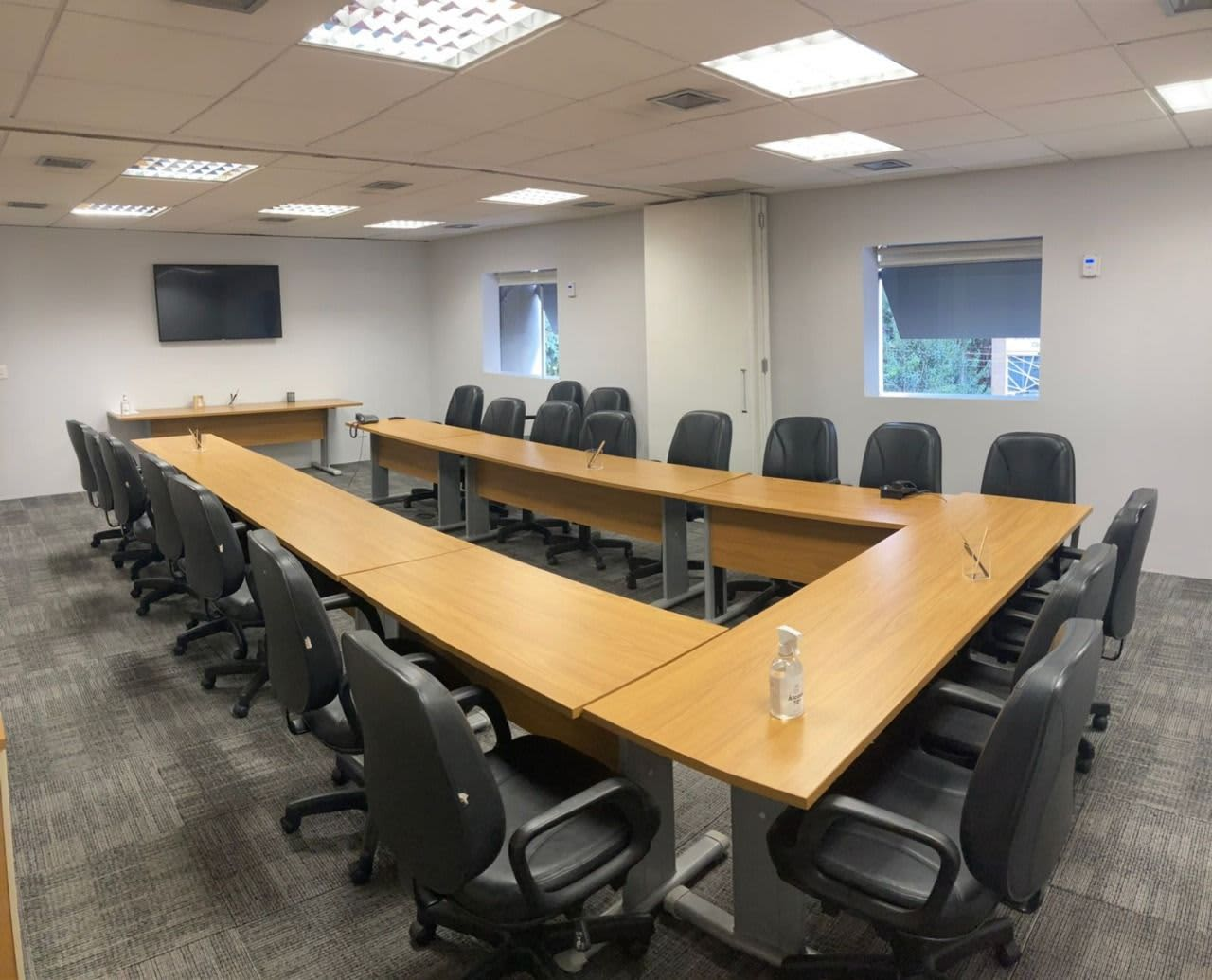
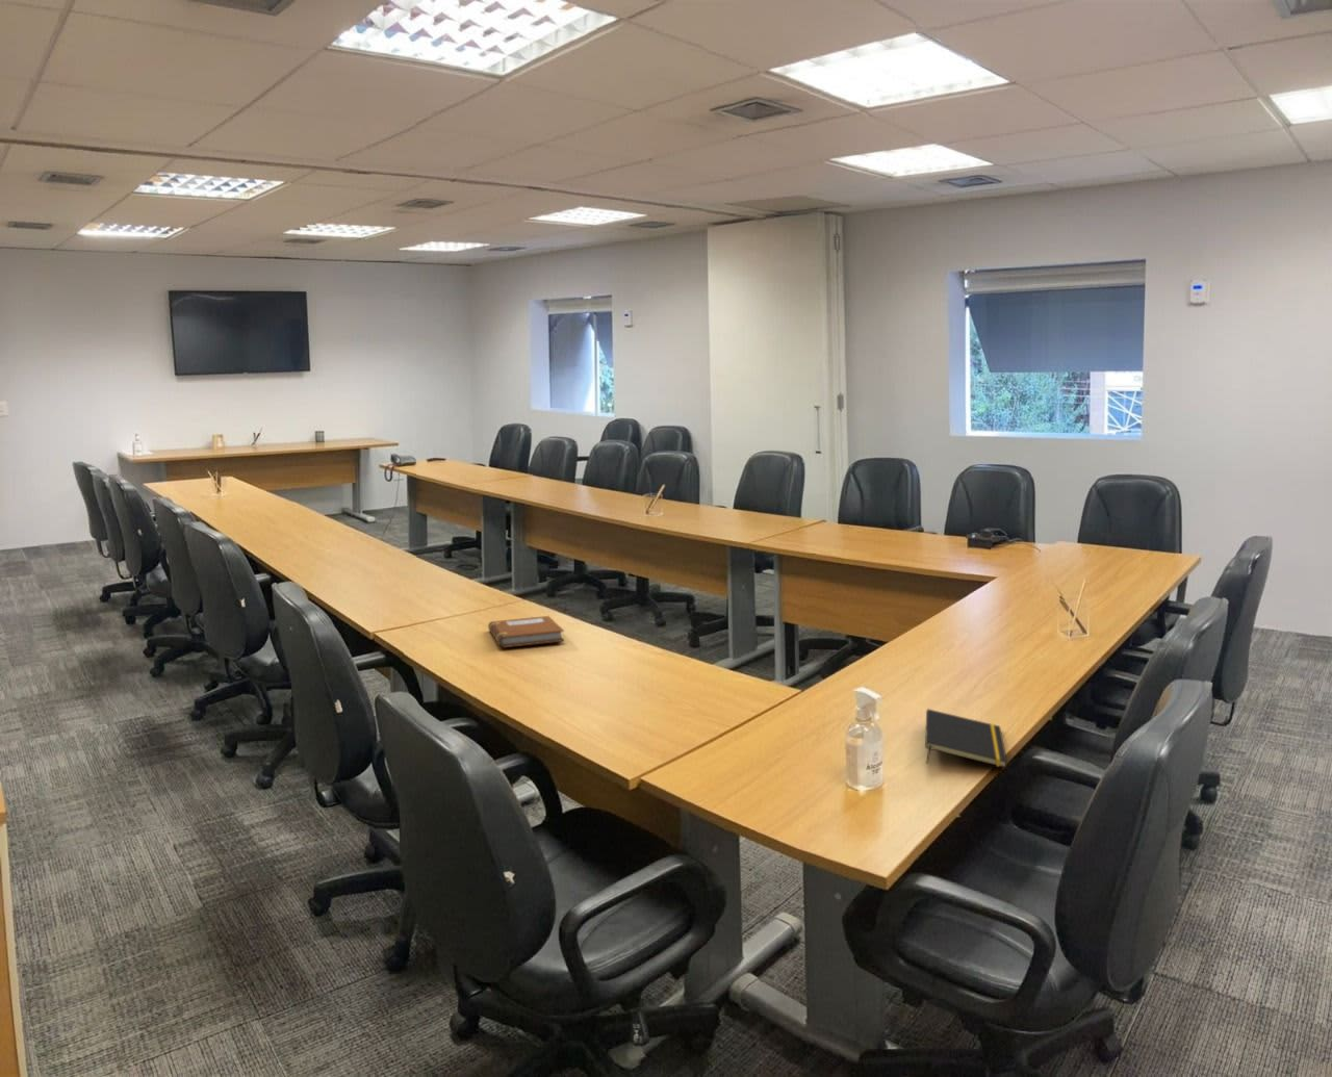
+ notepad (964, 735)
+ notebook (524, 631)
